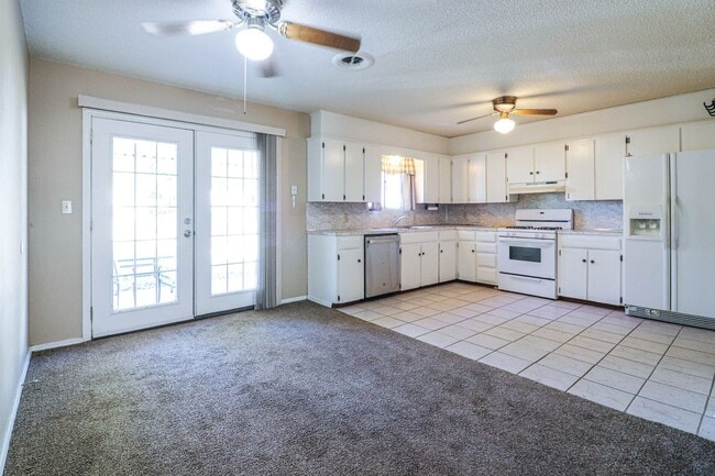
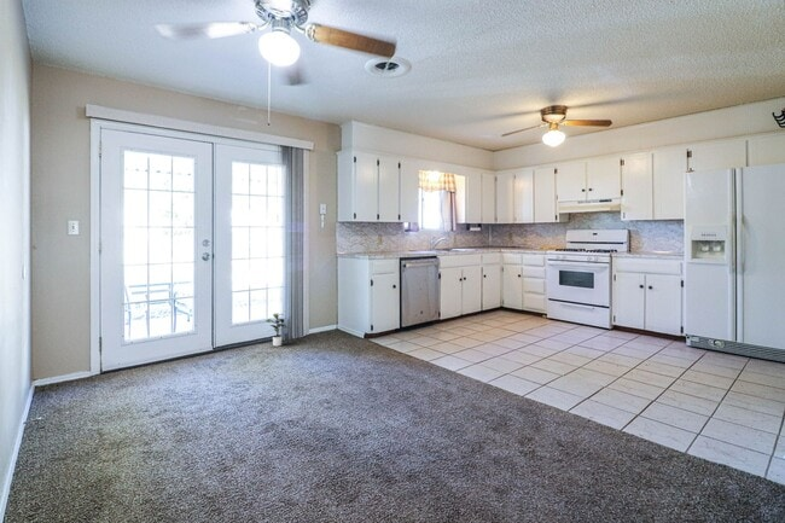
+ potted plant (278, 329)
